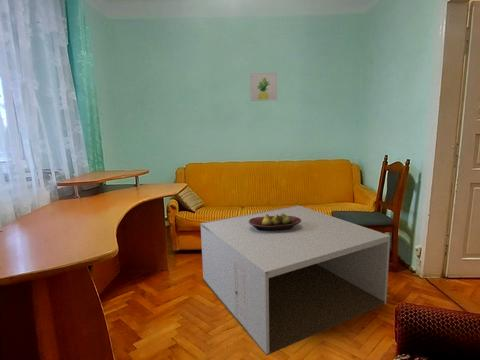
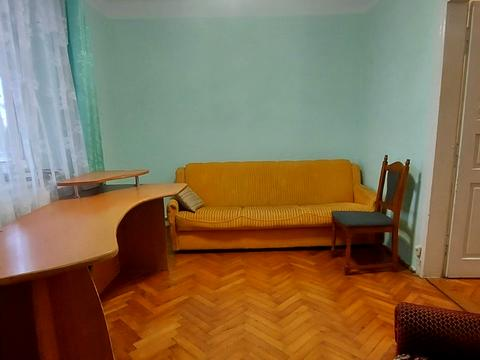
- wall art (263, 86)
- coffee table (286, 260)
- fruit bowl (274, 220)
